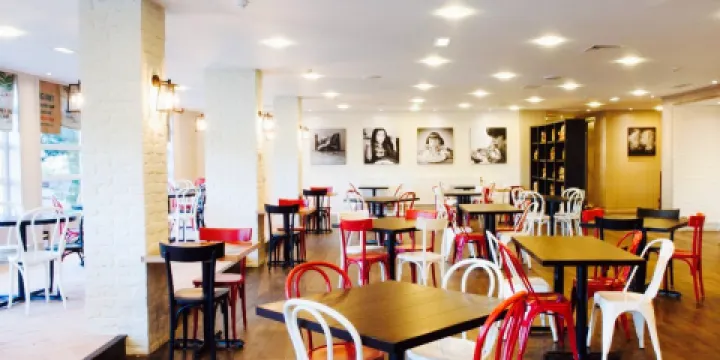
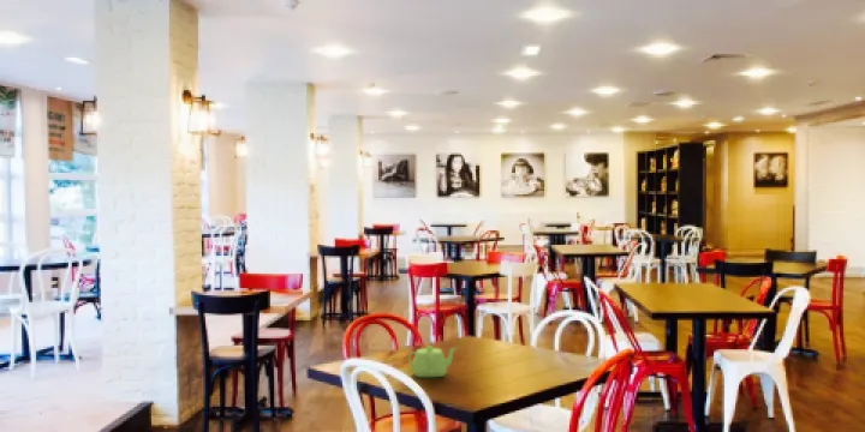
+ teapot (432, 360)
